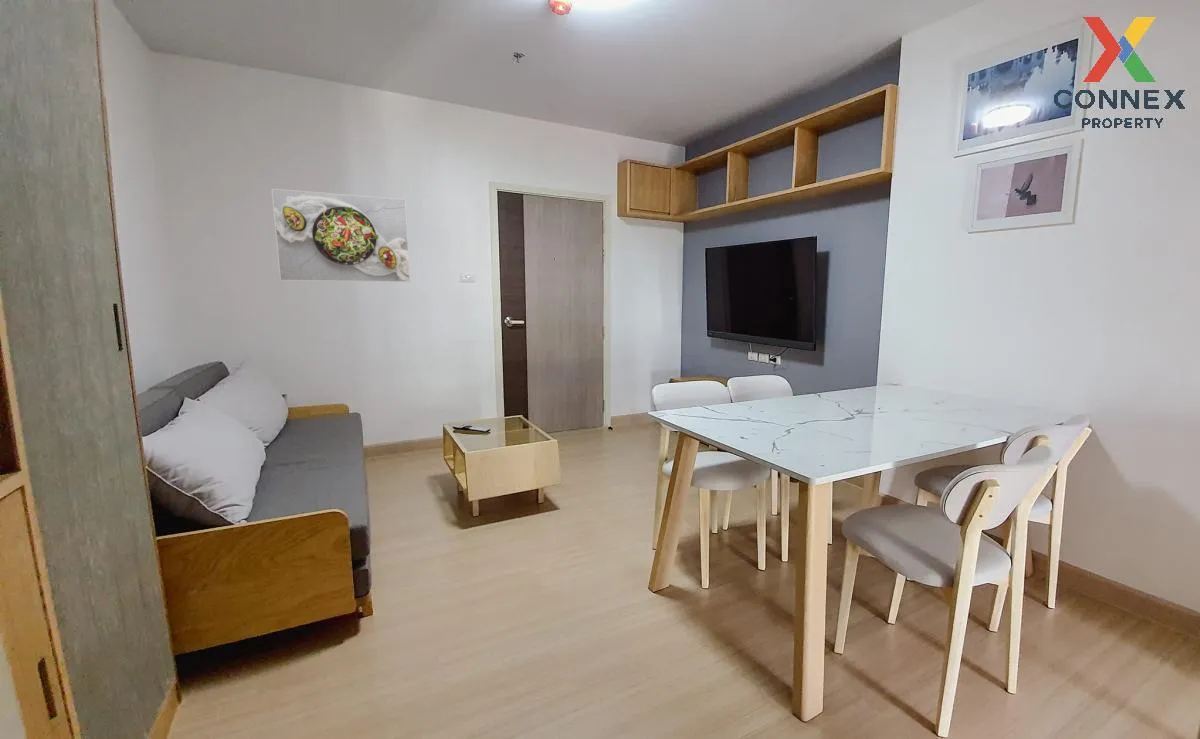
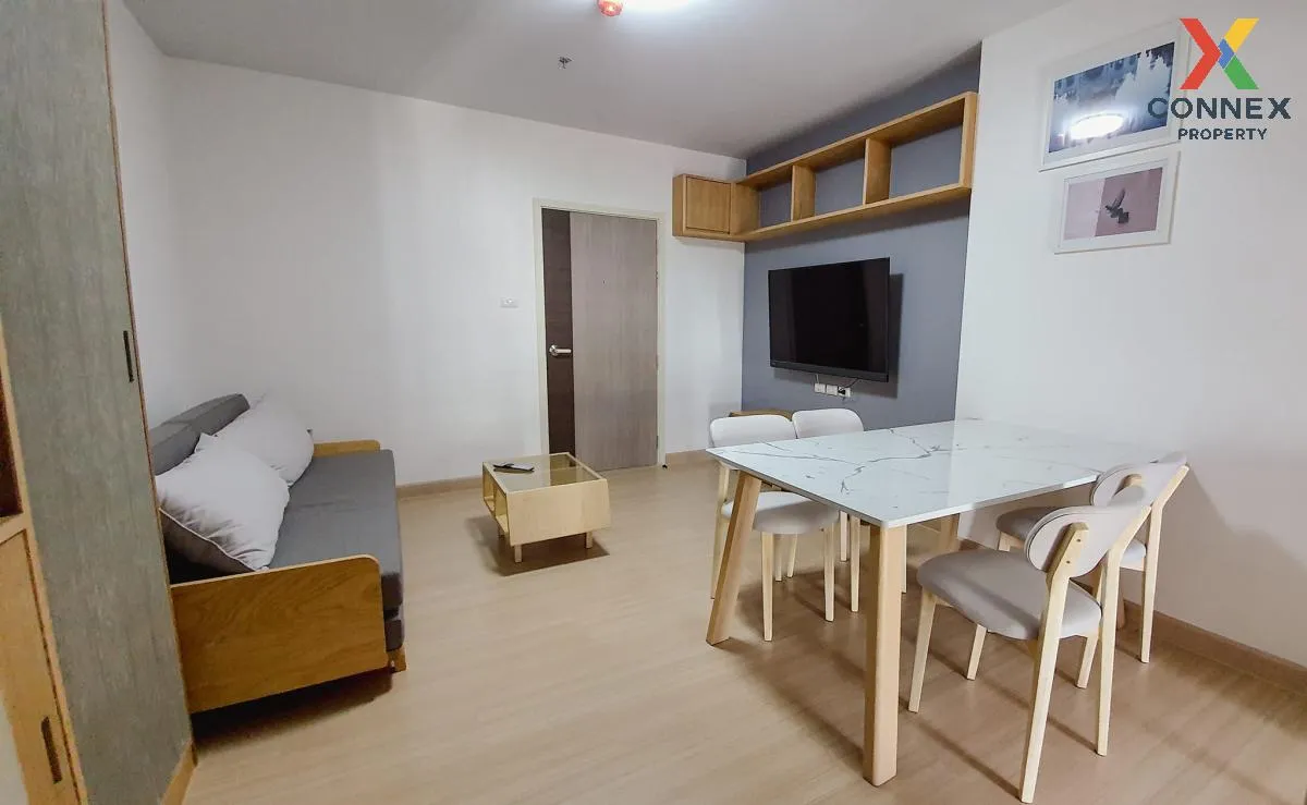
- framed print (345, 238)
